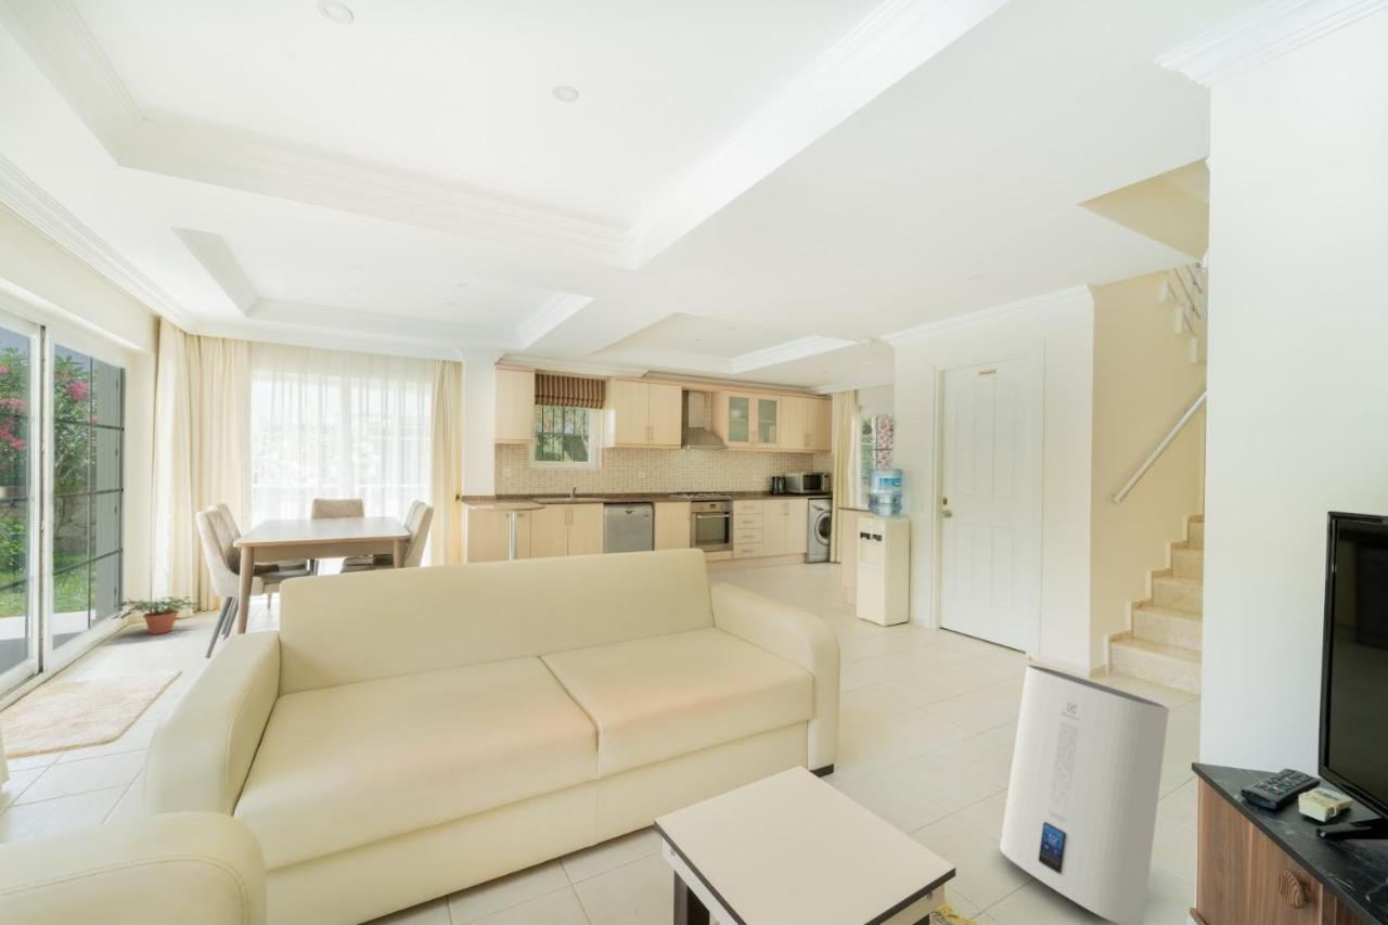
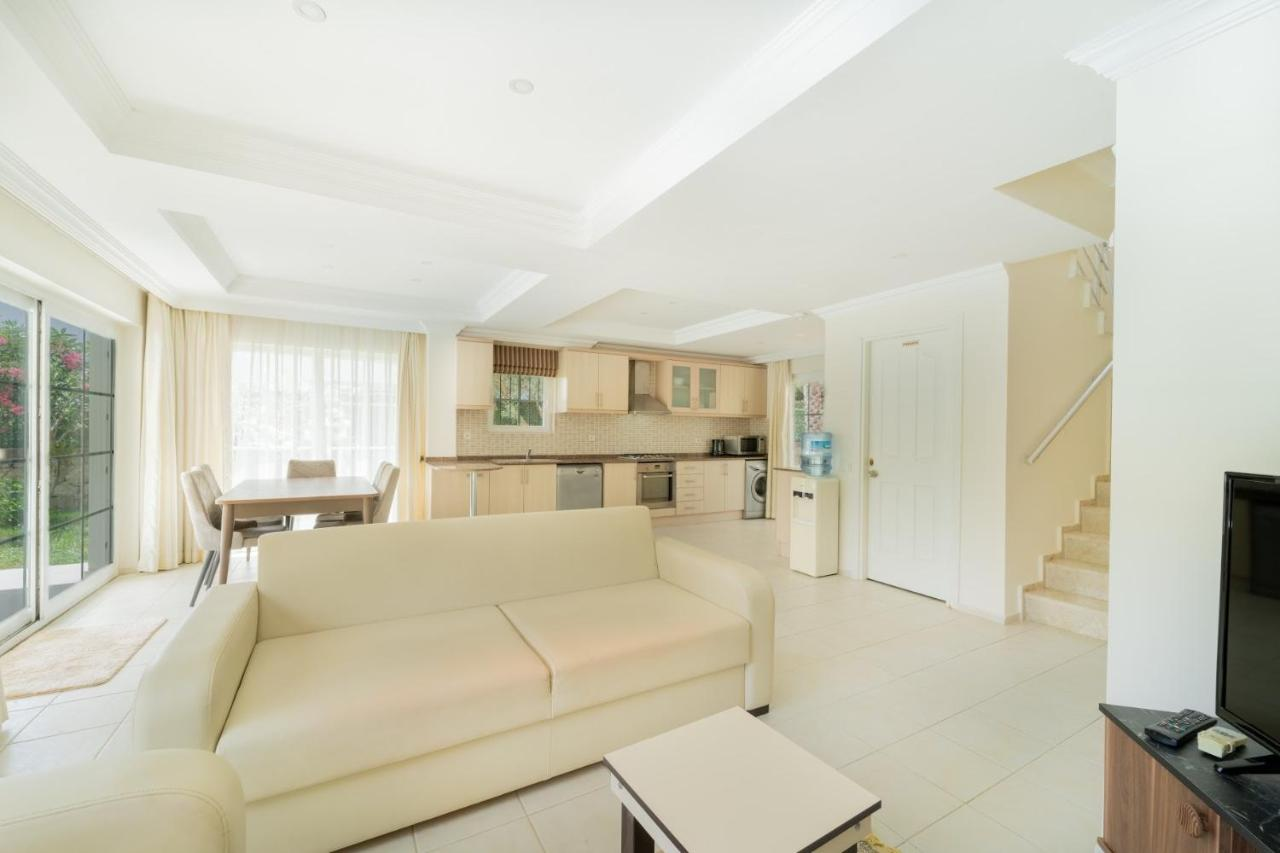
- water heater (1079, 781)
- potted plant (159, 612)
